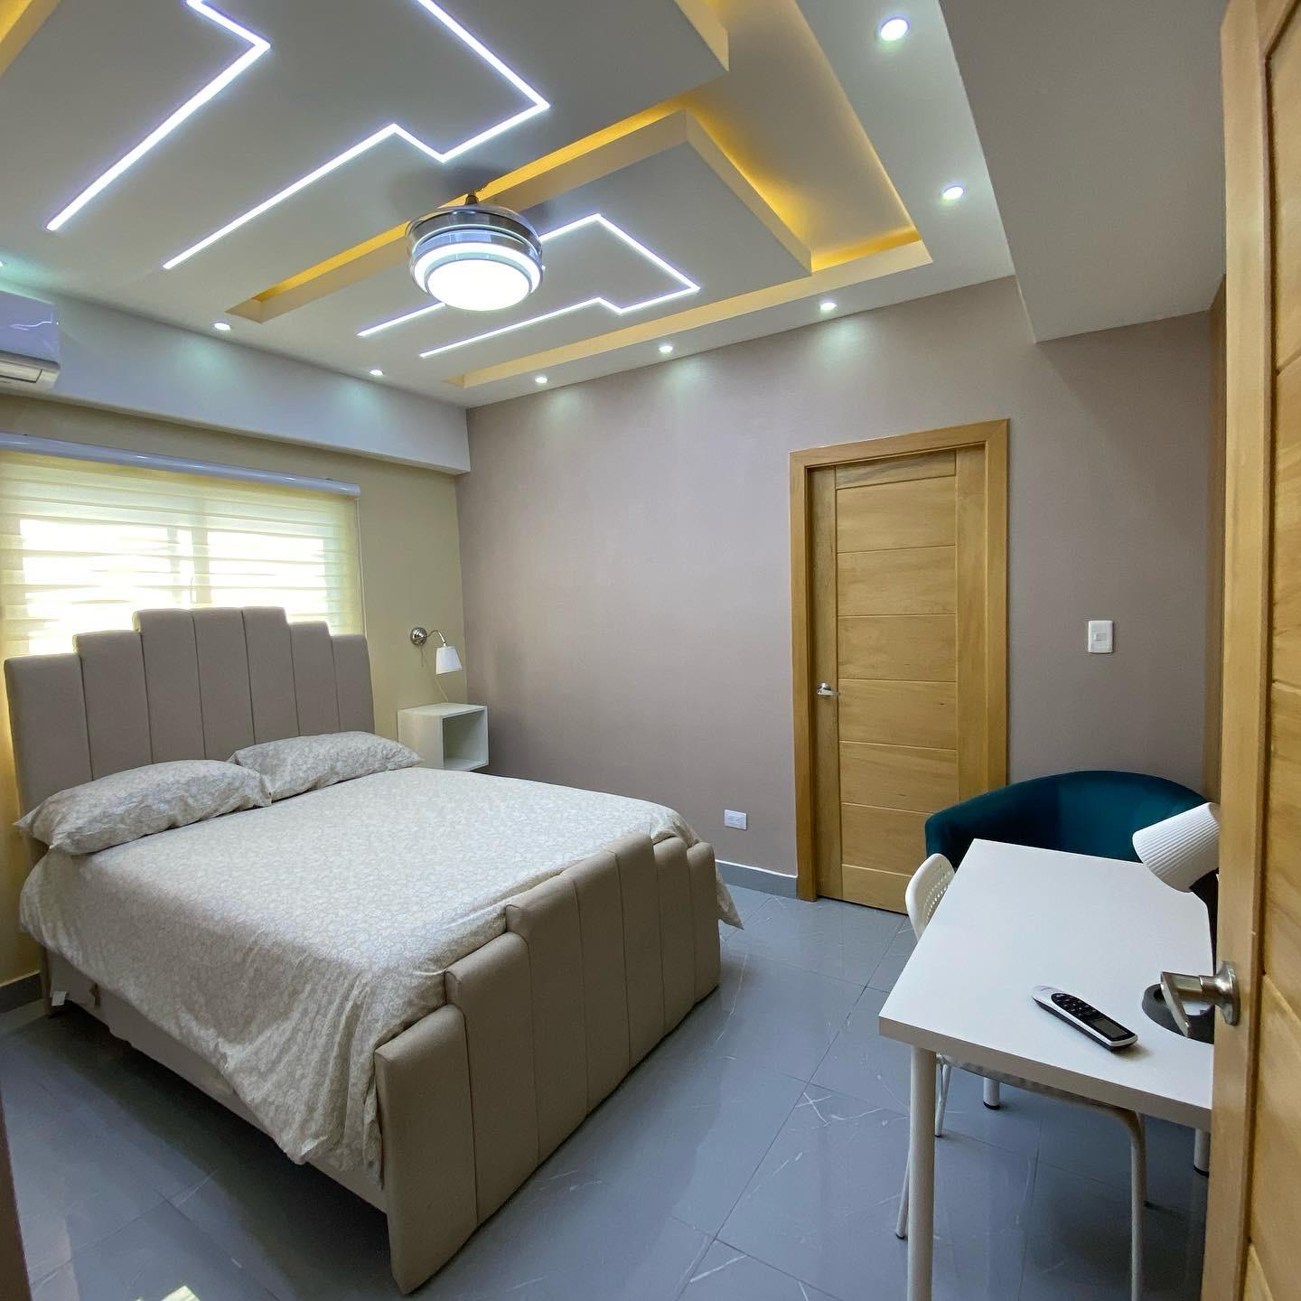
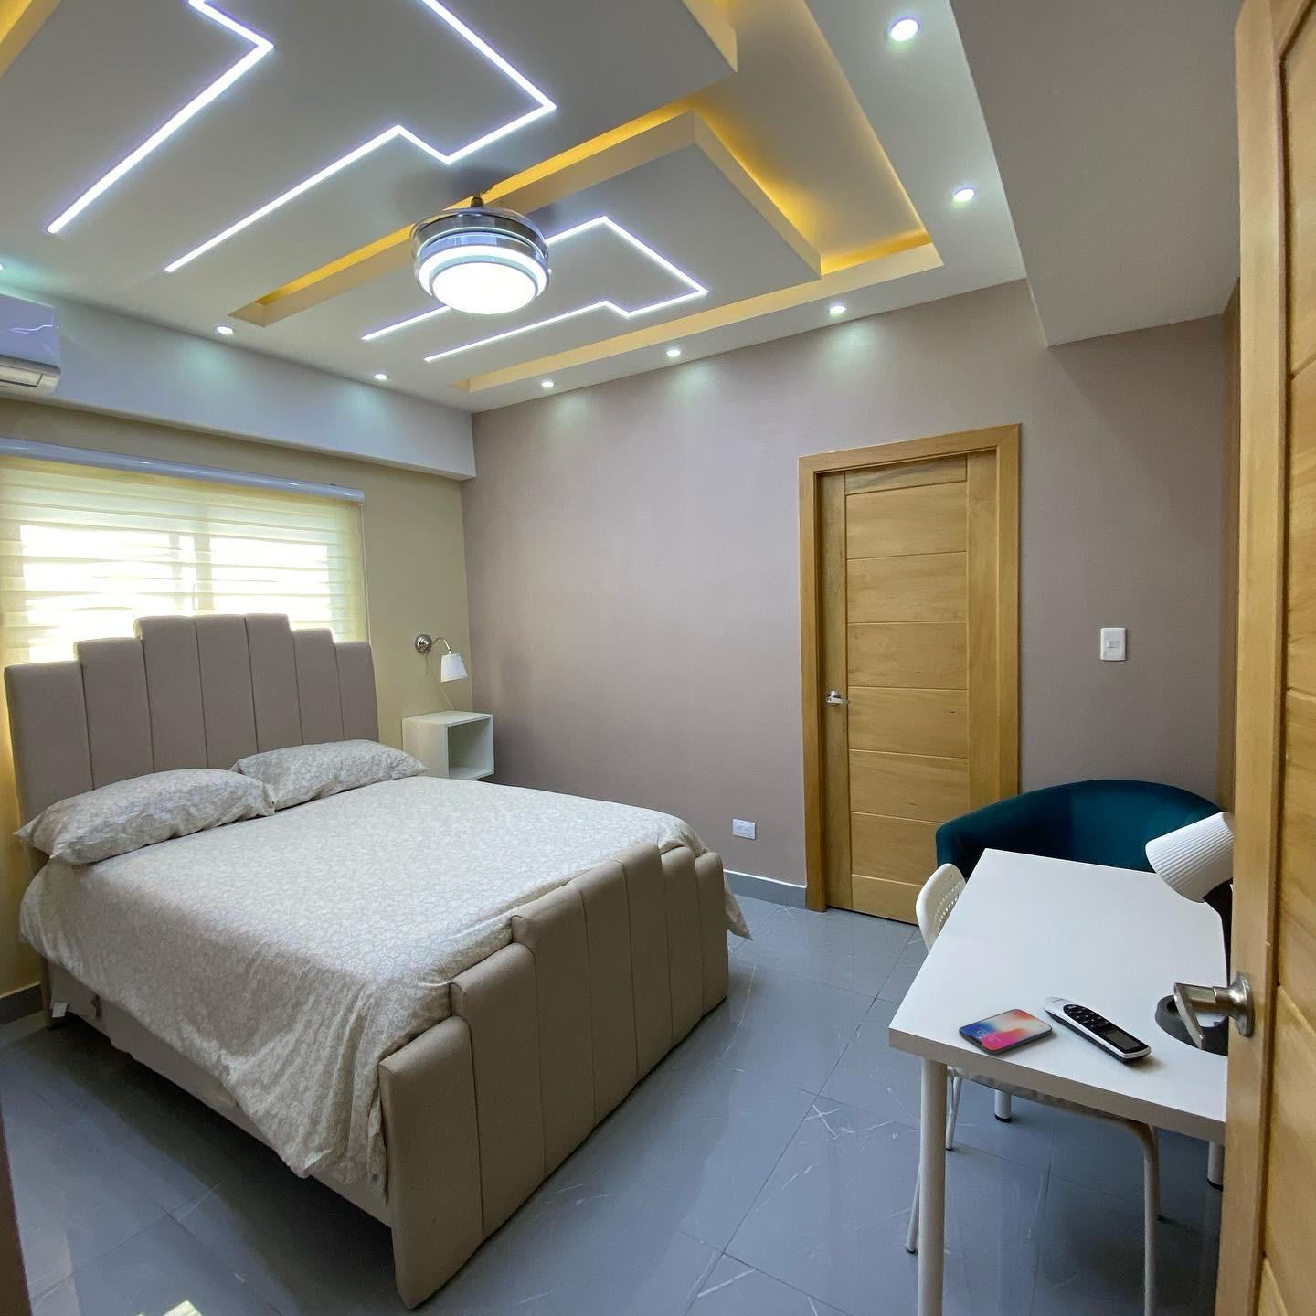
+ smartphone (1005, 1030)
